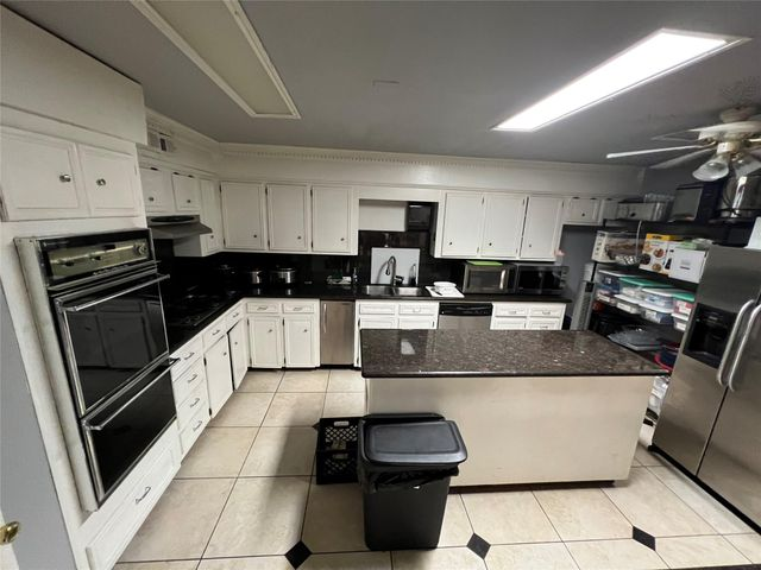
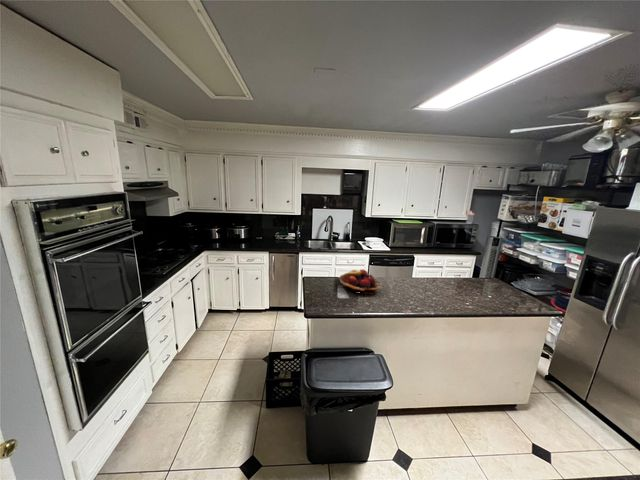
+ fruit basket (359, 279)
